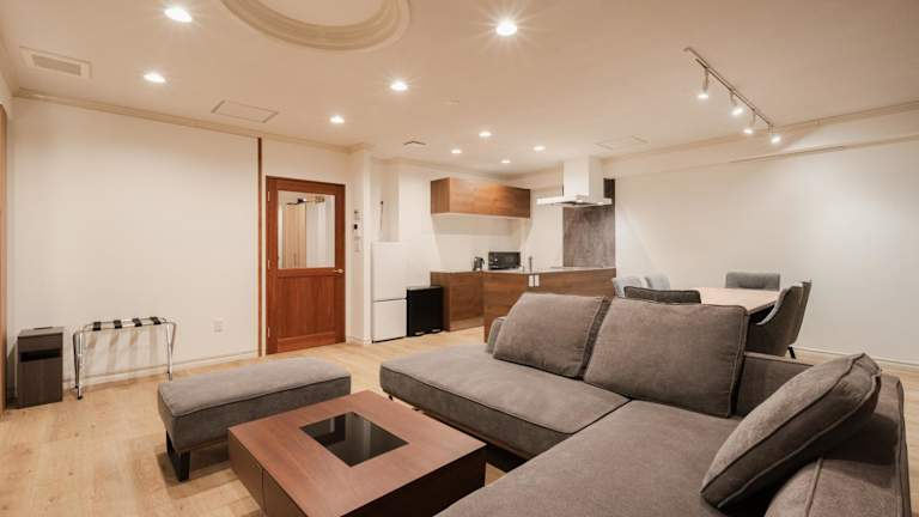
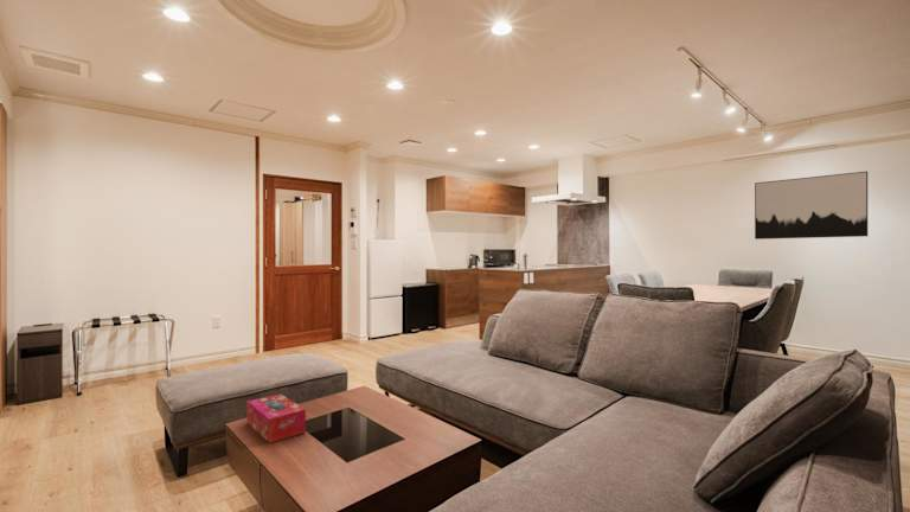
+ wall art (807, 207)
+ tissue box (275, 416)
